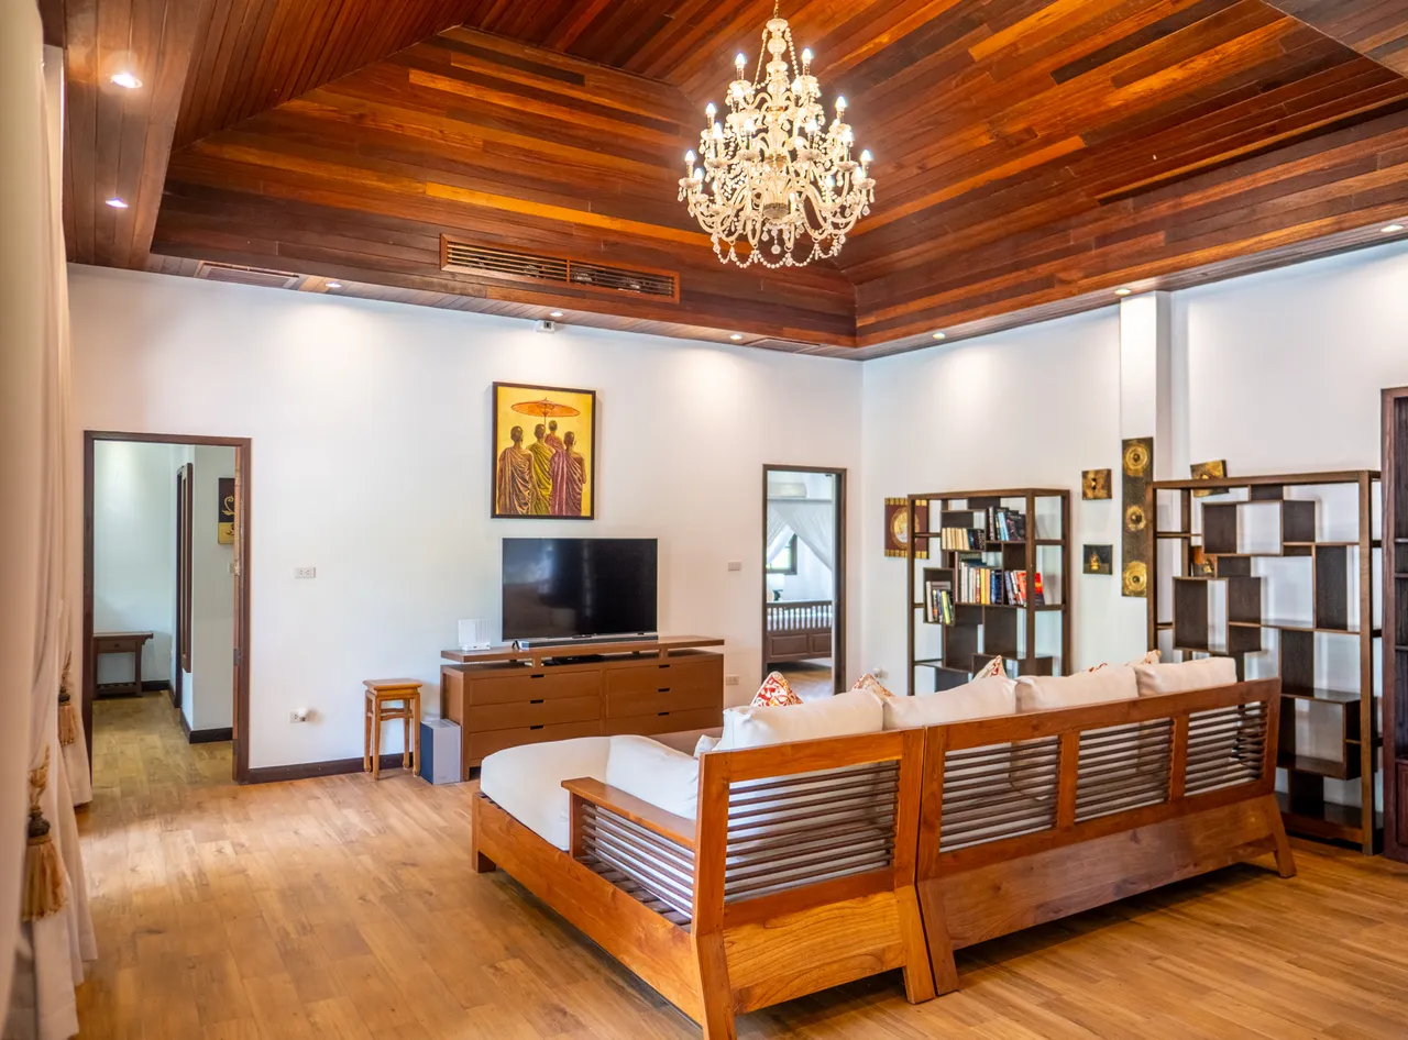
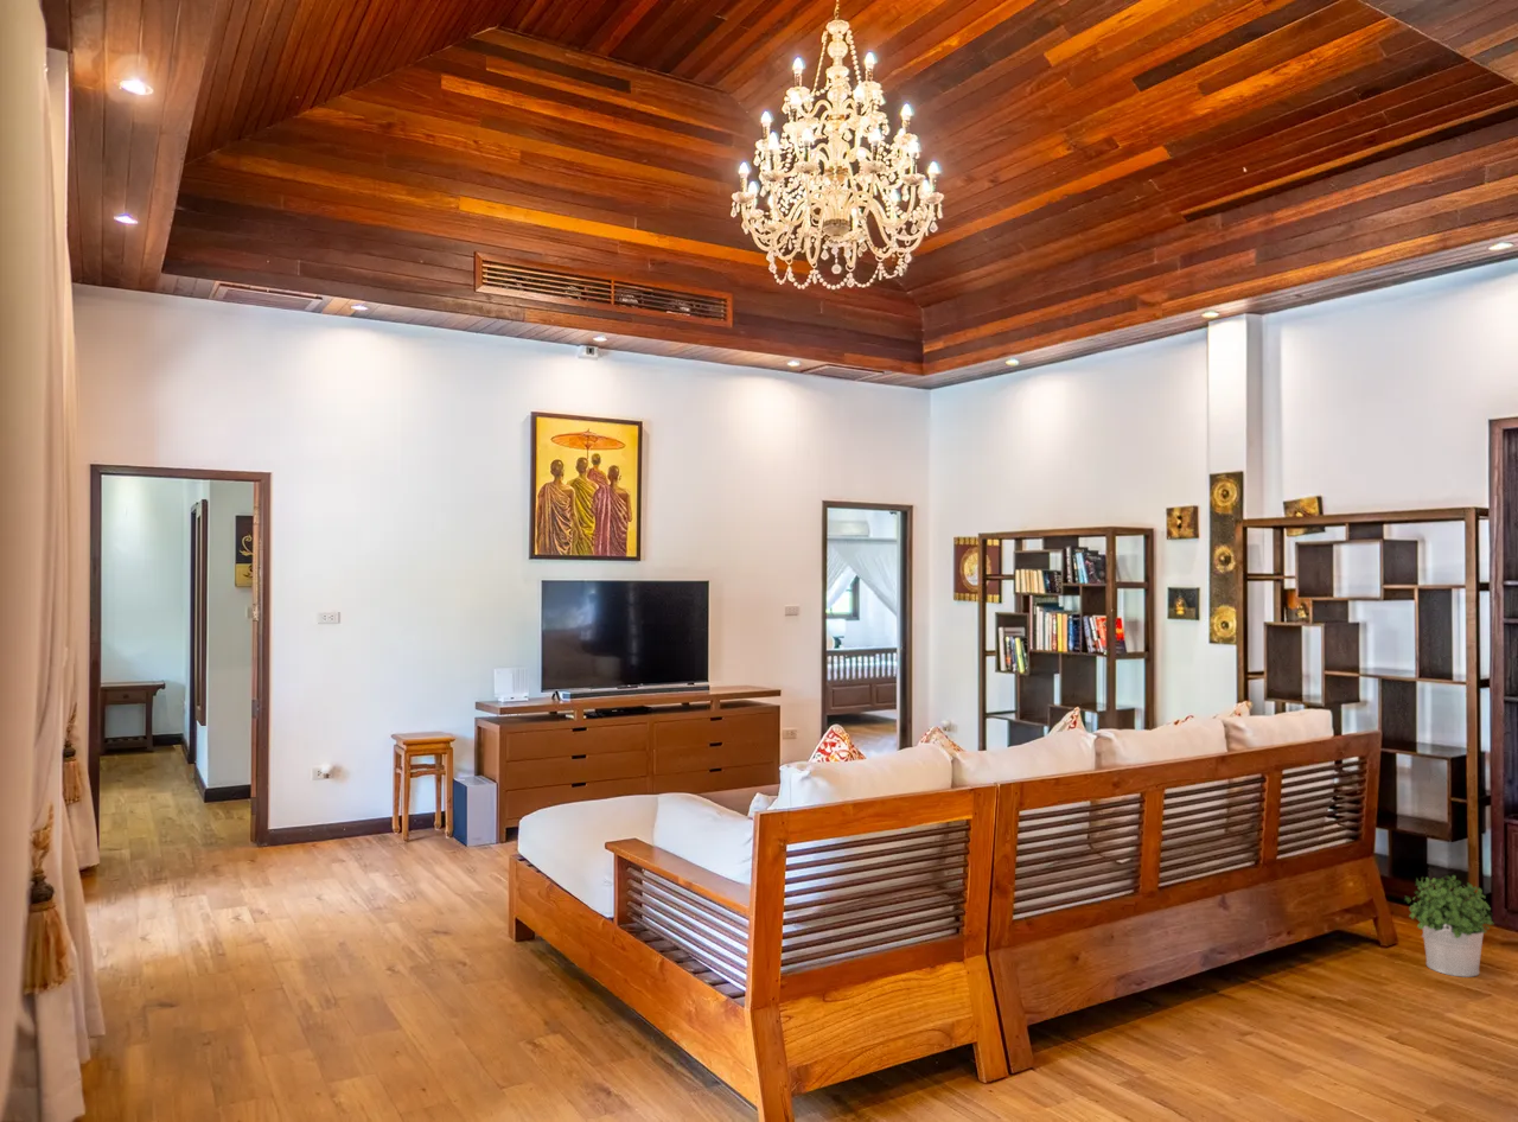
+ potted plant (1447, 923)
